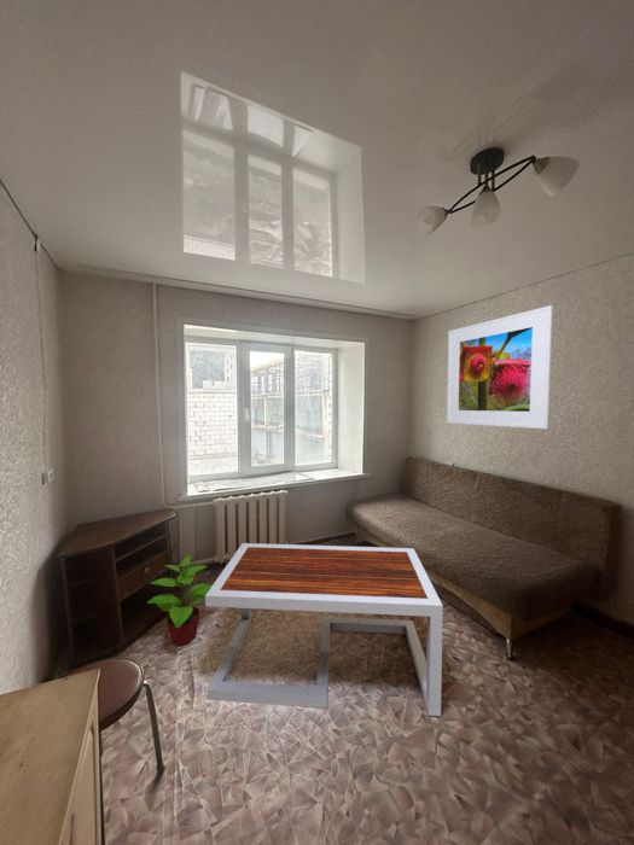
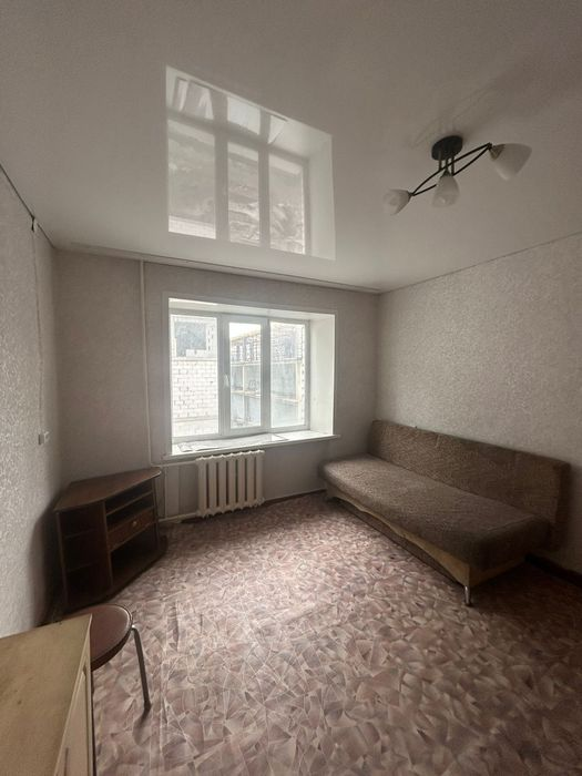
- potted plant (185, 594)
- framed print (492, 373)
- coffee table (324, 611)
